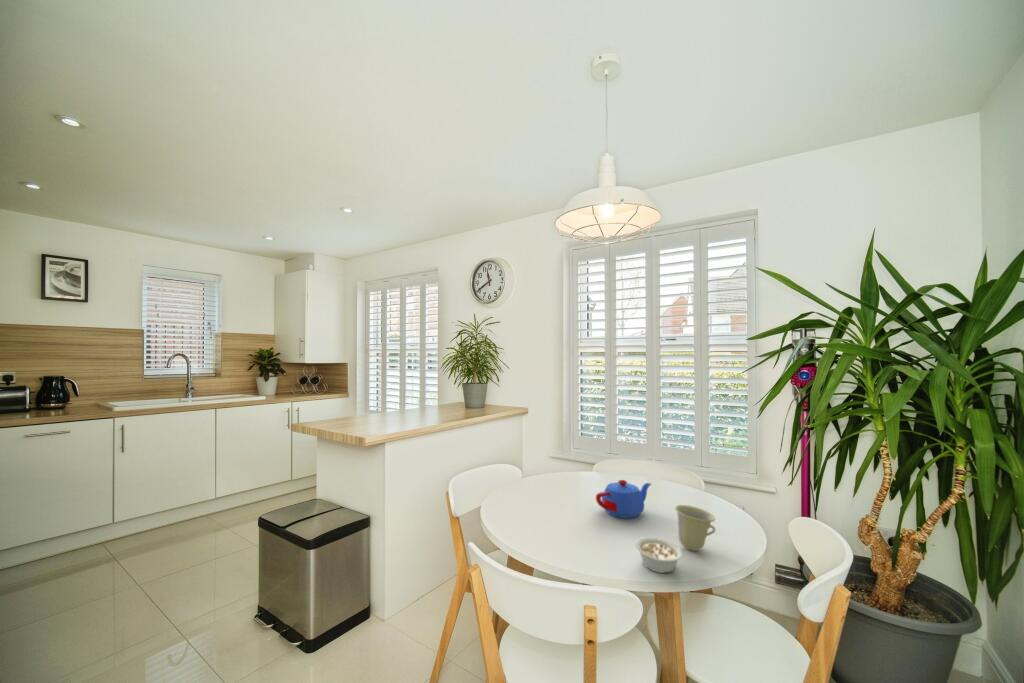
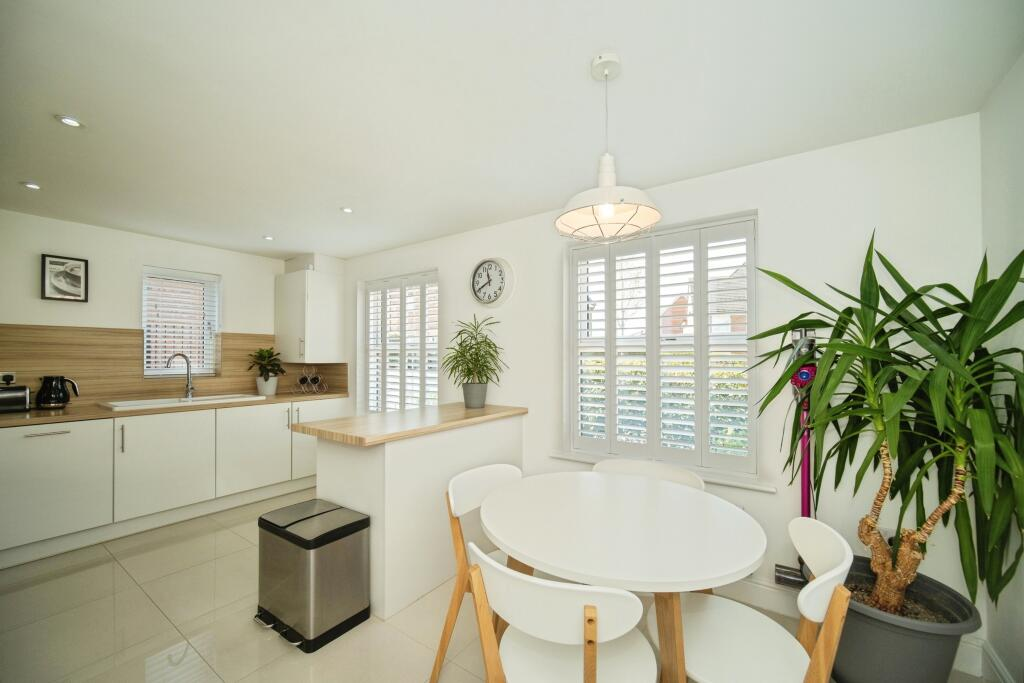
- teapot (624, 496)
- legume (659, 555)
- cup (694, 528)
